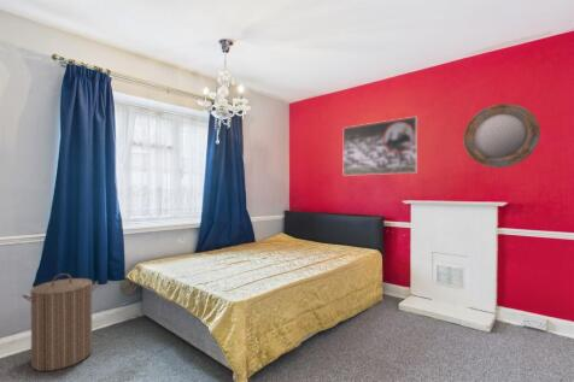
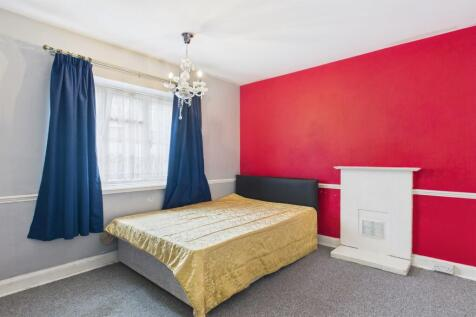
- home mirror (499, 135)
- laundry hamper (63, 315)
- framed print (376, 148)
